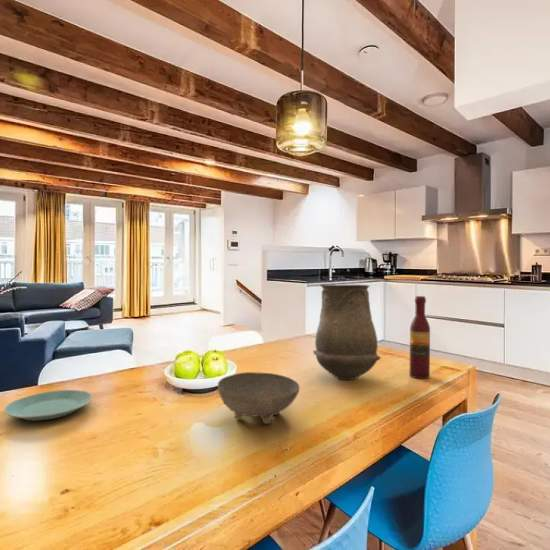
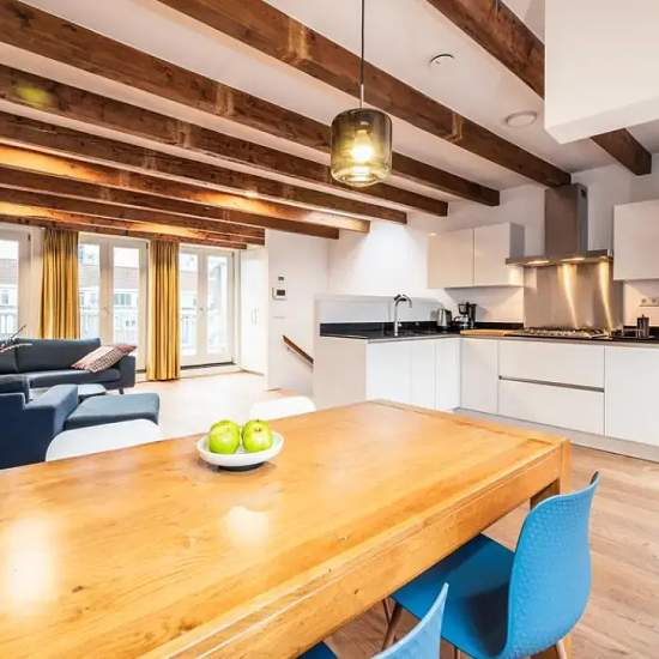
- plate (50, 405)
- vase (345, 330)
- bowl (258, 400)
- wine bottle (419, 336)
